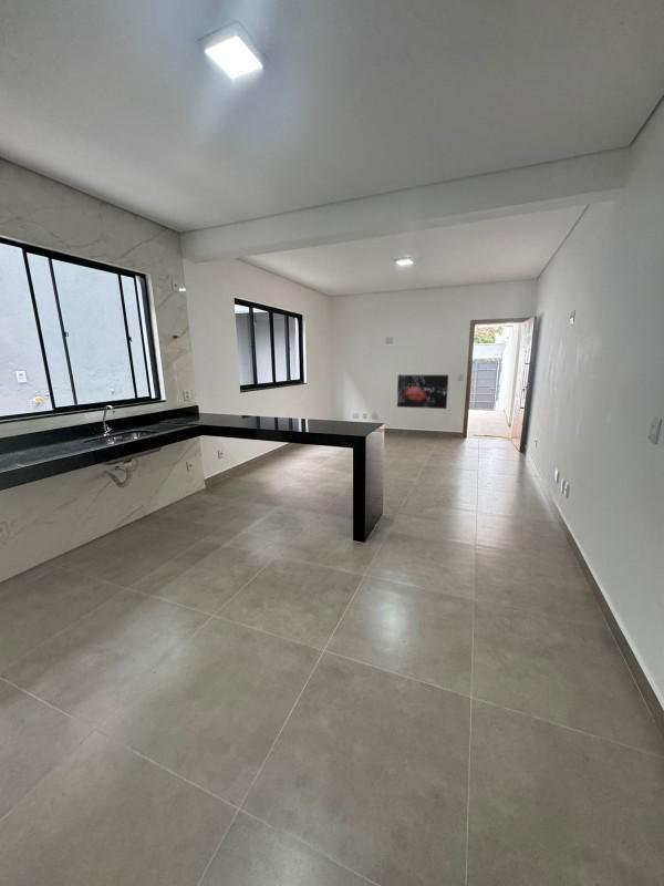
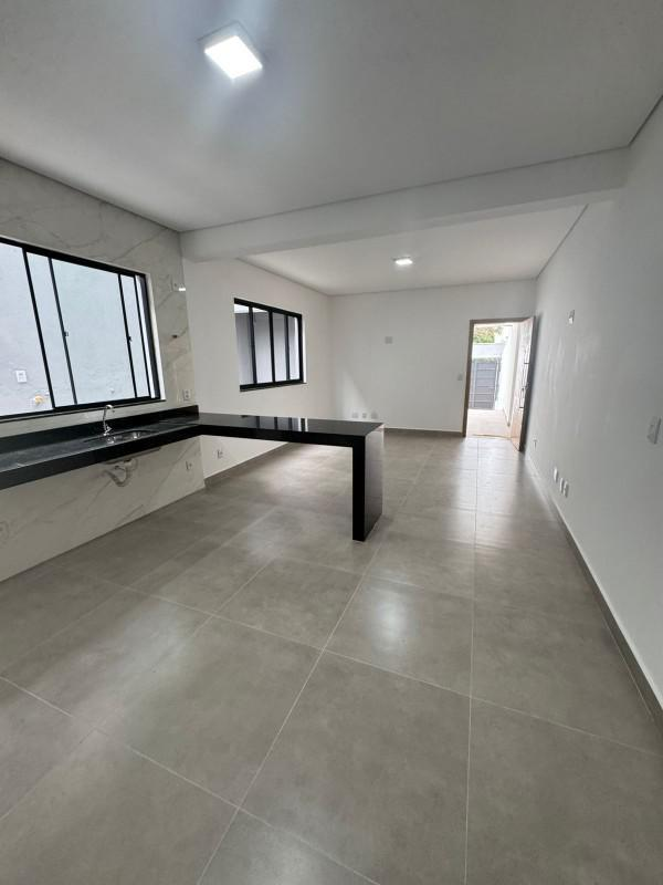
- wall art (422, 391)
